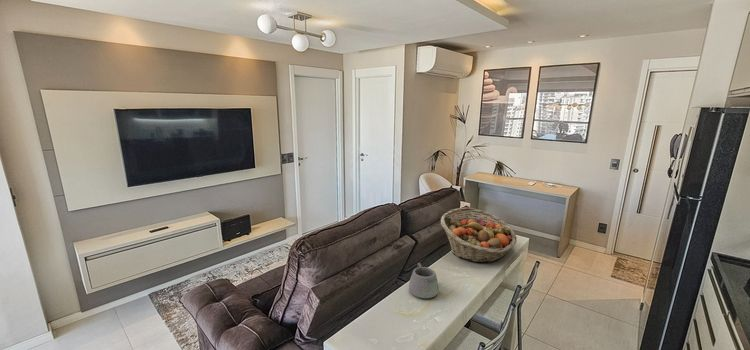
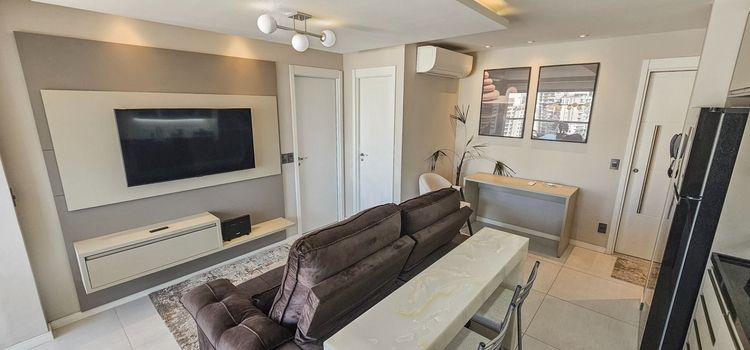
- mug (425, 279)
- fruit basket (477, 233)
